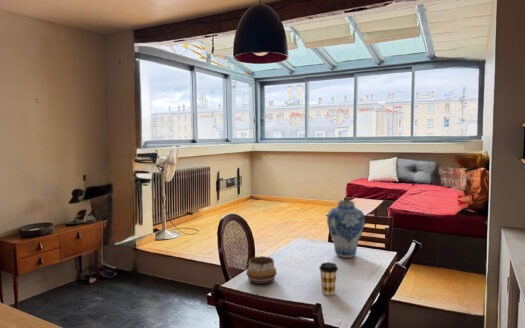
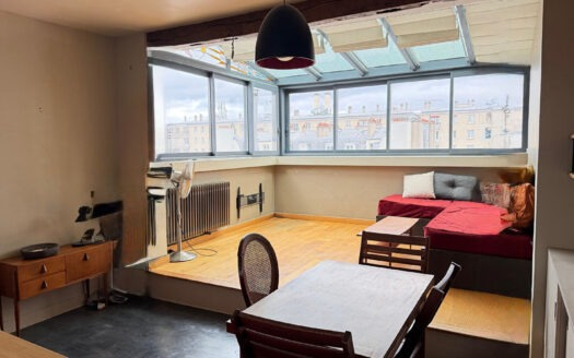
- coffee cup (328, 278)
- decorative bowl (261, 270)
- vase (345, 228)
